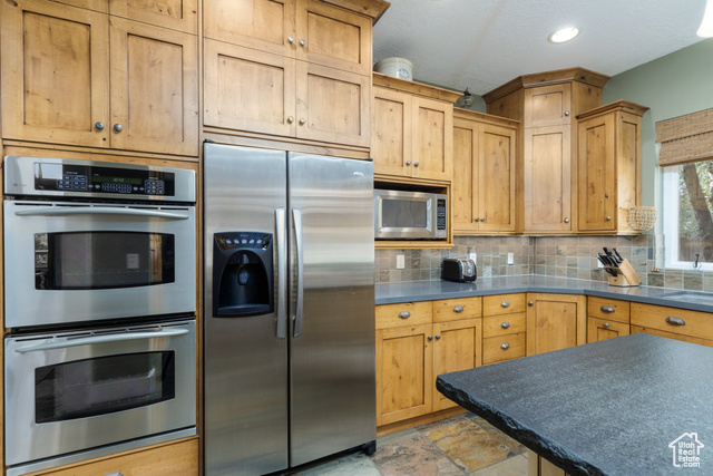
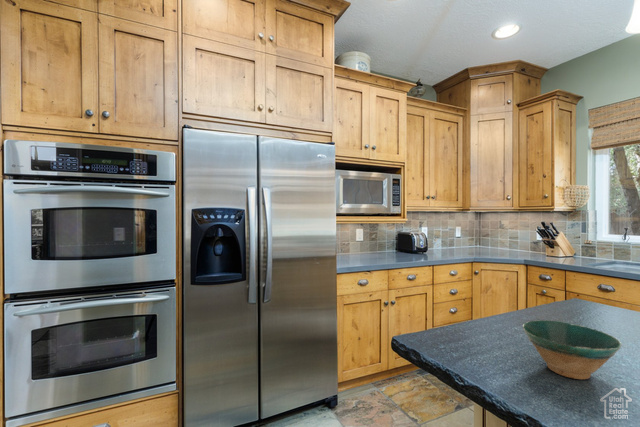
+ bowl (568, 351)
